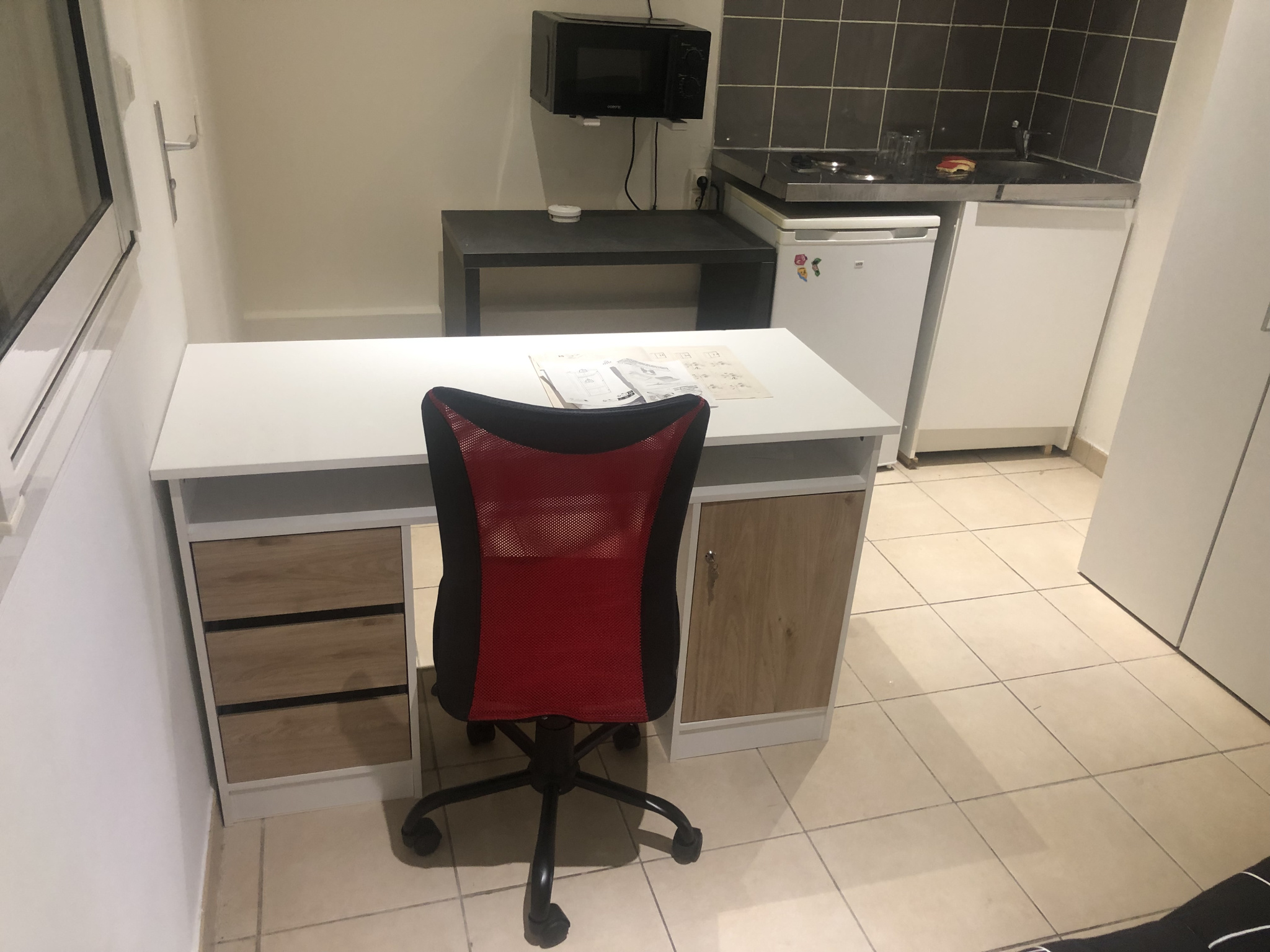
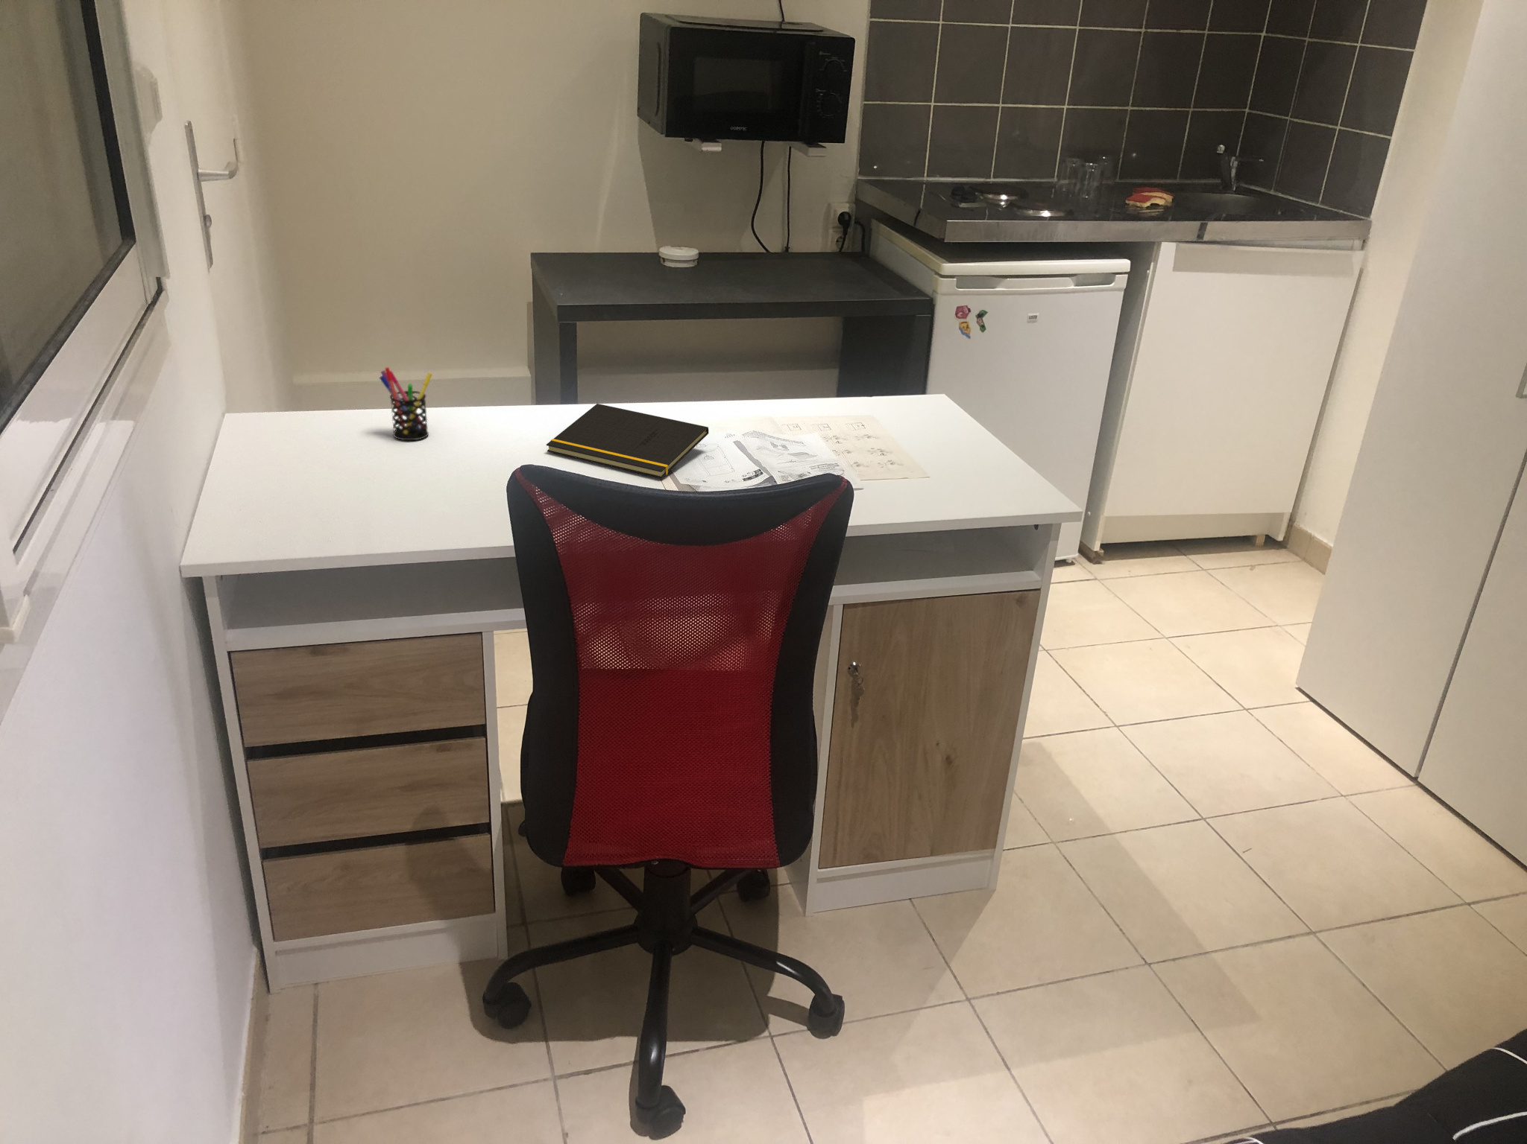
+ notepad (628, 439)
+ pen holder (406, 403)
